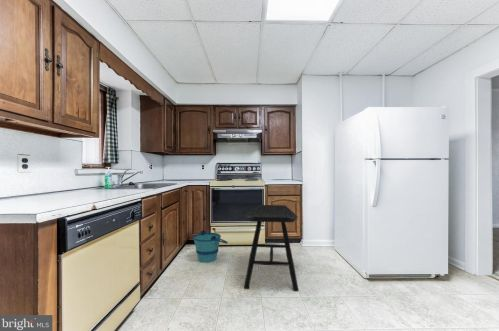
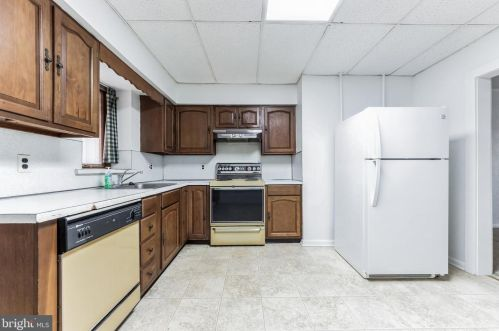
- bucket (210, 245)
- stool (271, 244)
